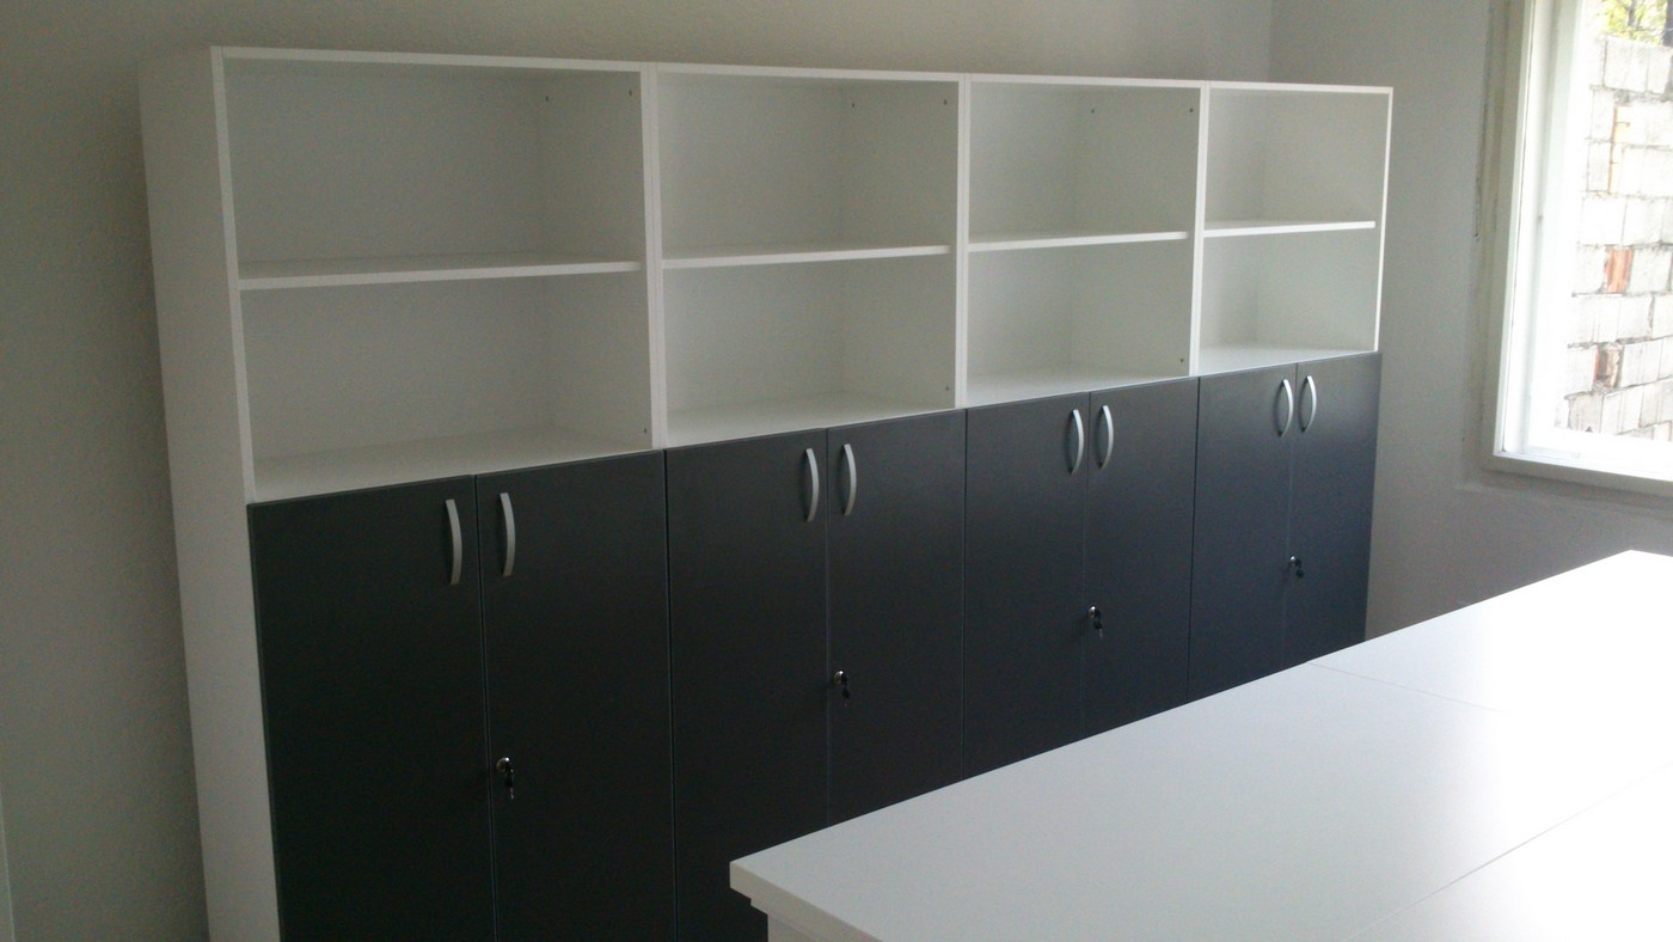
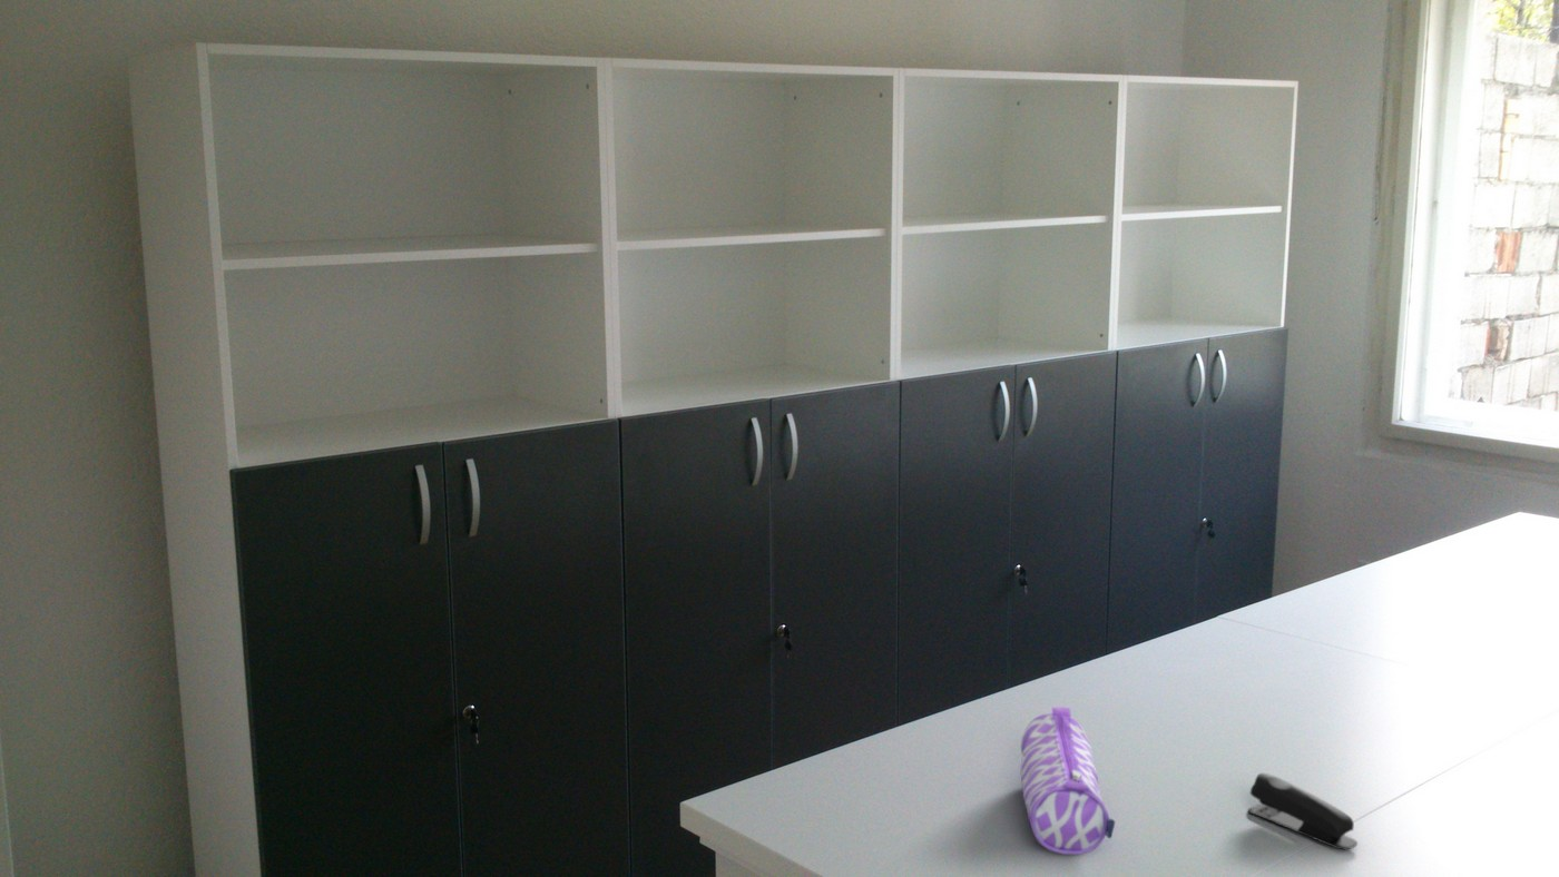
+ stapler (1302, 808)
+ pencil case (1060, 779)
